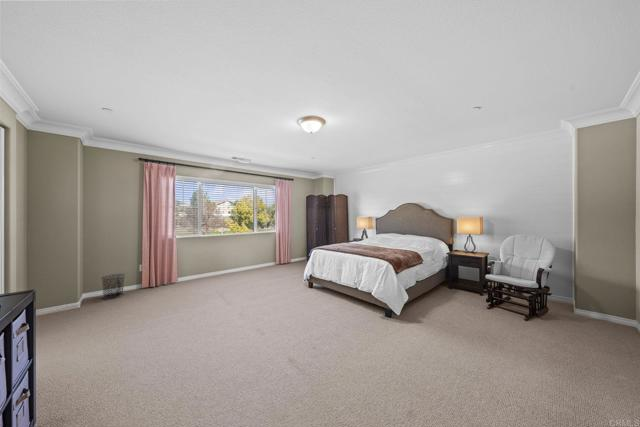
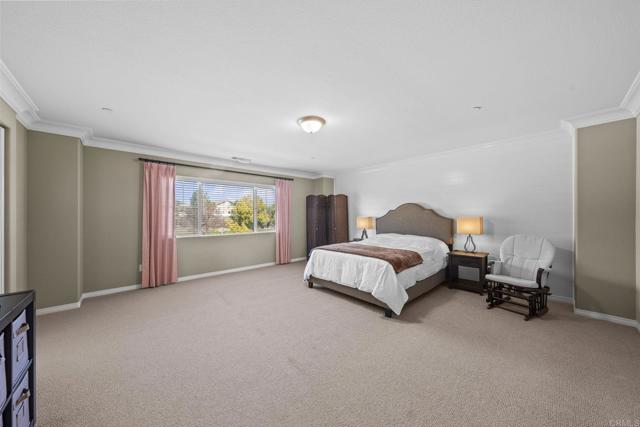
- waste bin (113, 286)
